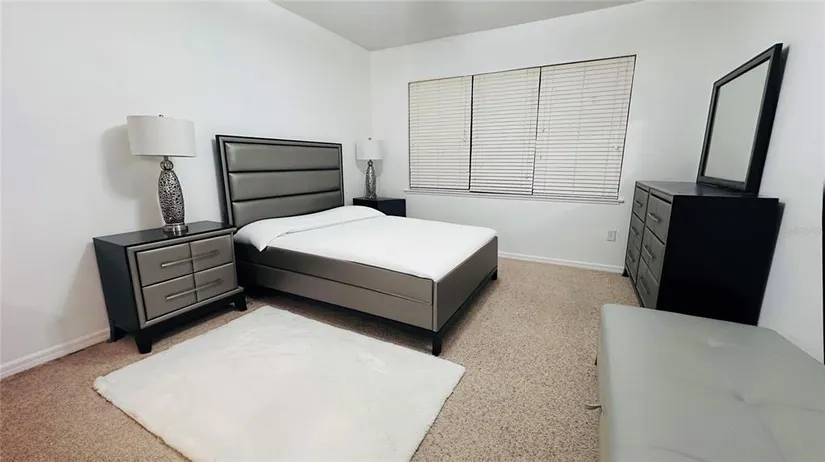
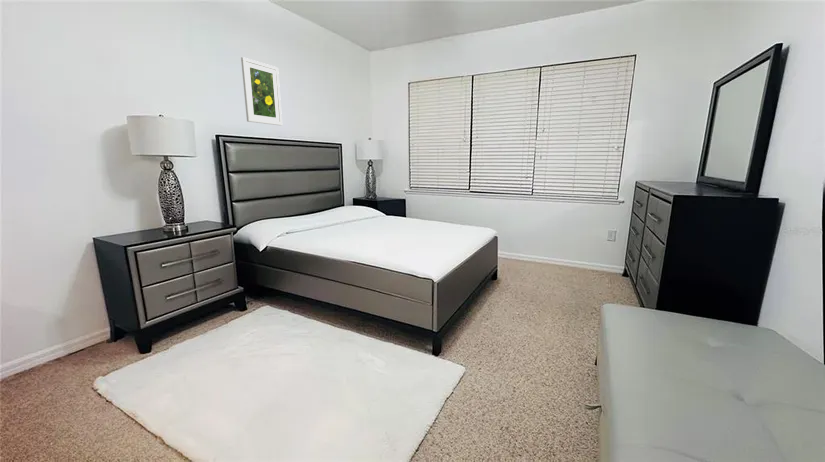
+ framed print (263, 93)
